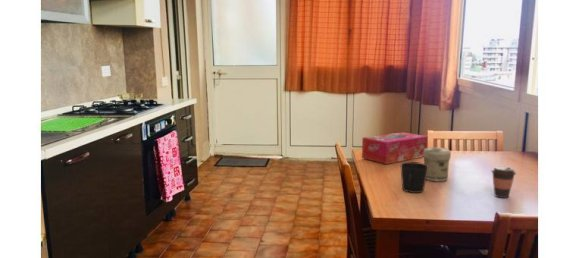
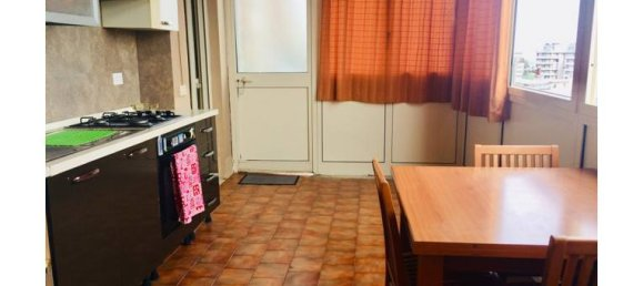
- coffee cup (502, 182)
- jar (436, 164)
- tissue box (394, 147)
- cup (413, 178)
